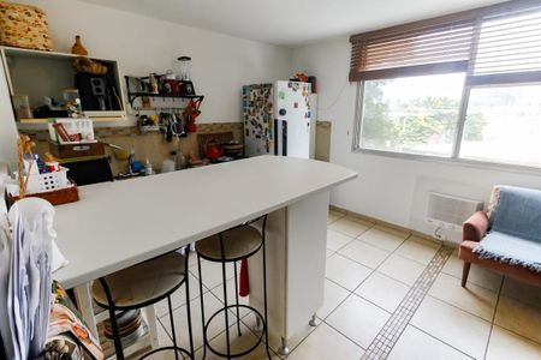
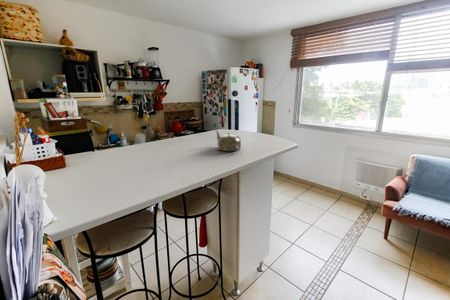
+ teapot (227, 140)
